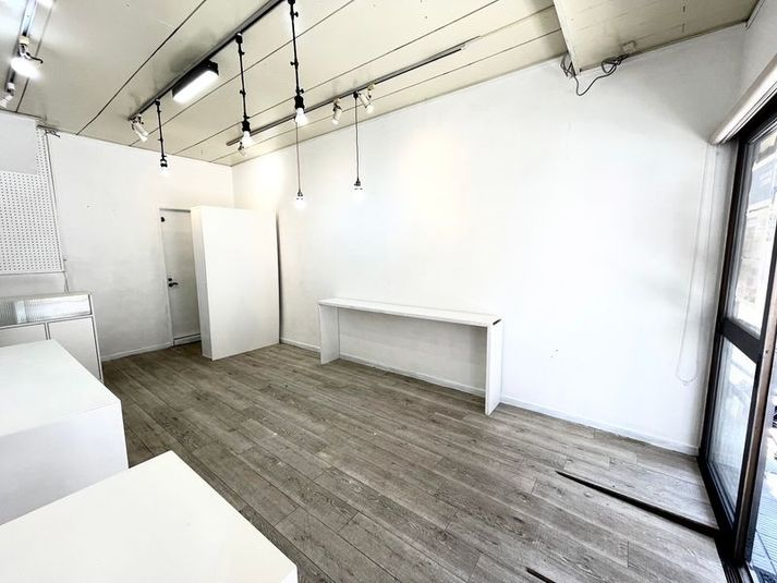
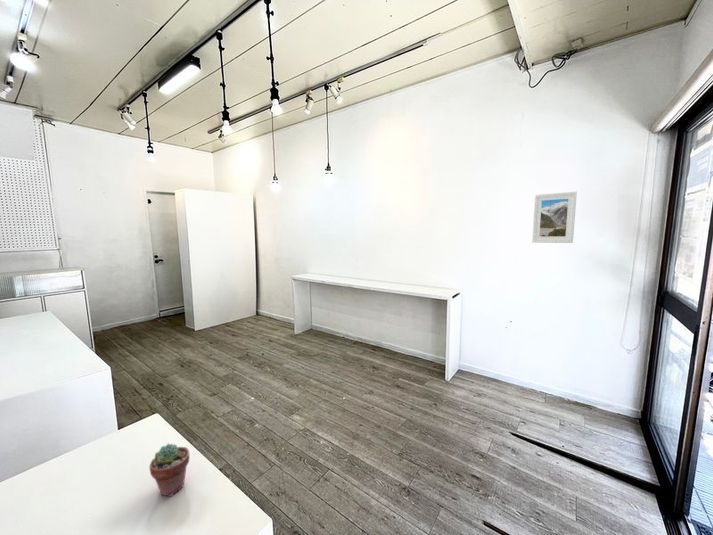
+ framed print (553, 218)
+ potted succulent (170, 466)
